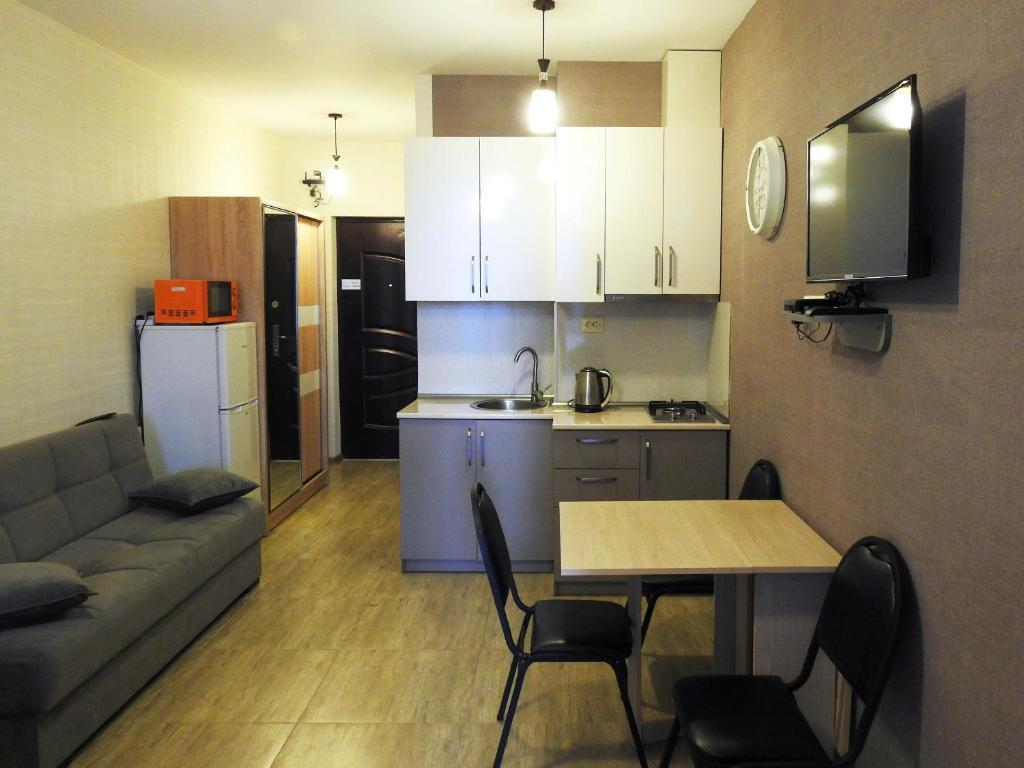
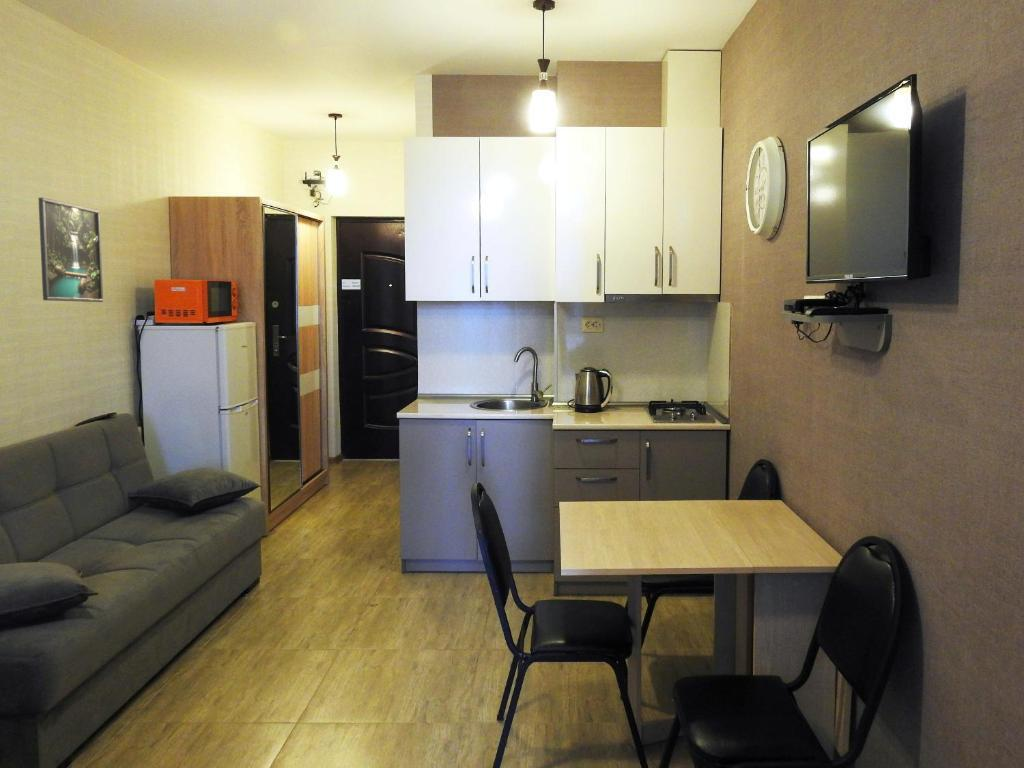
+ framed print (72, 253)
